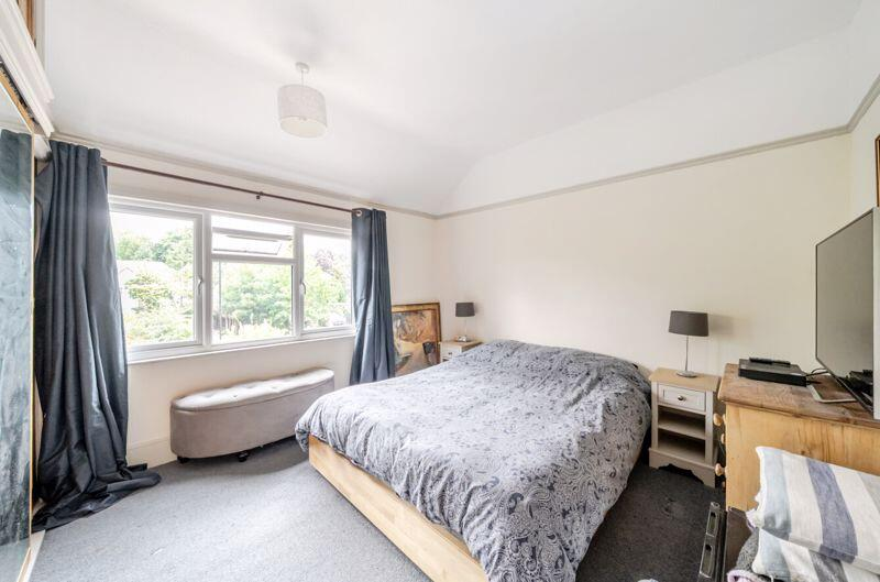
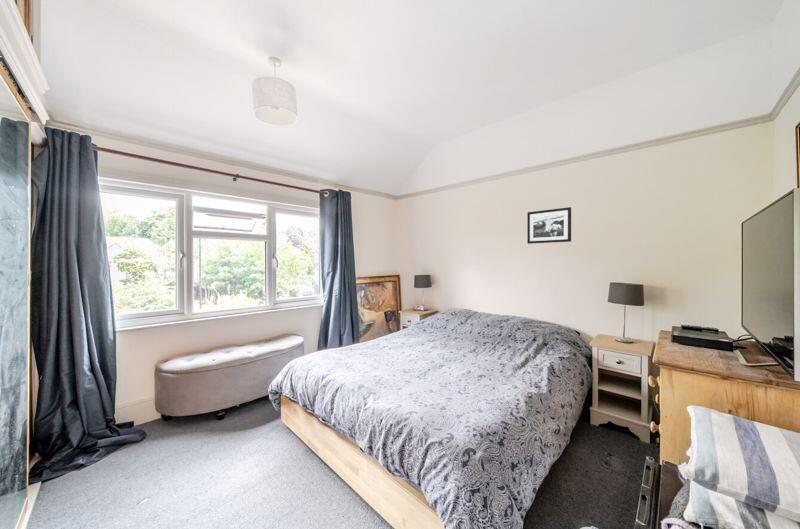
+ picture frame (548, 226)
